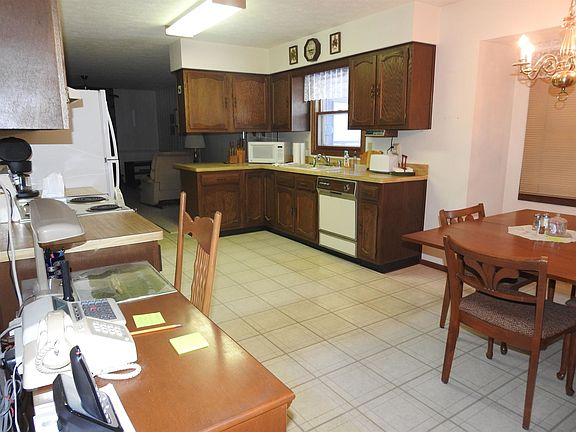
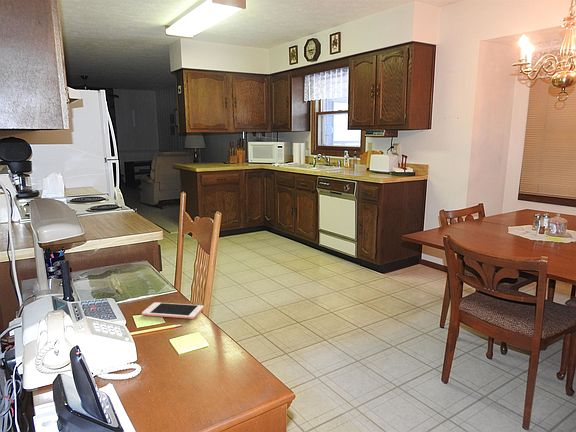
+ cell phone (173, 310)
